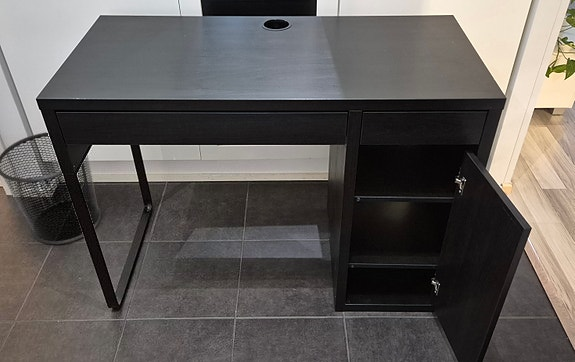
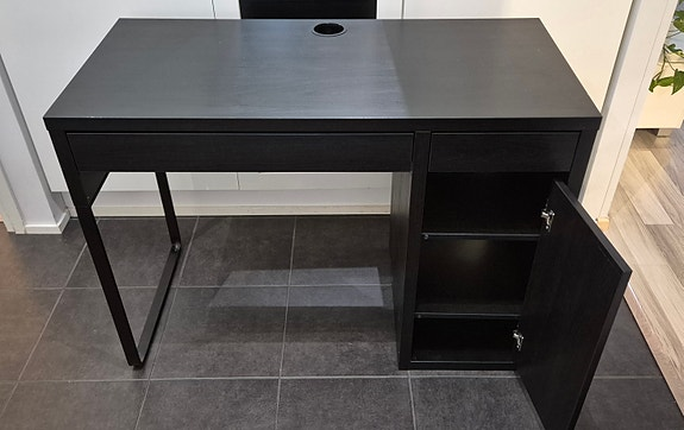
- waste bin (55, 189)
